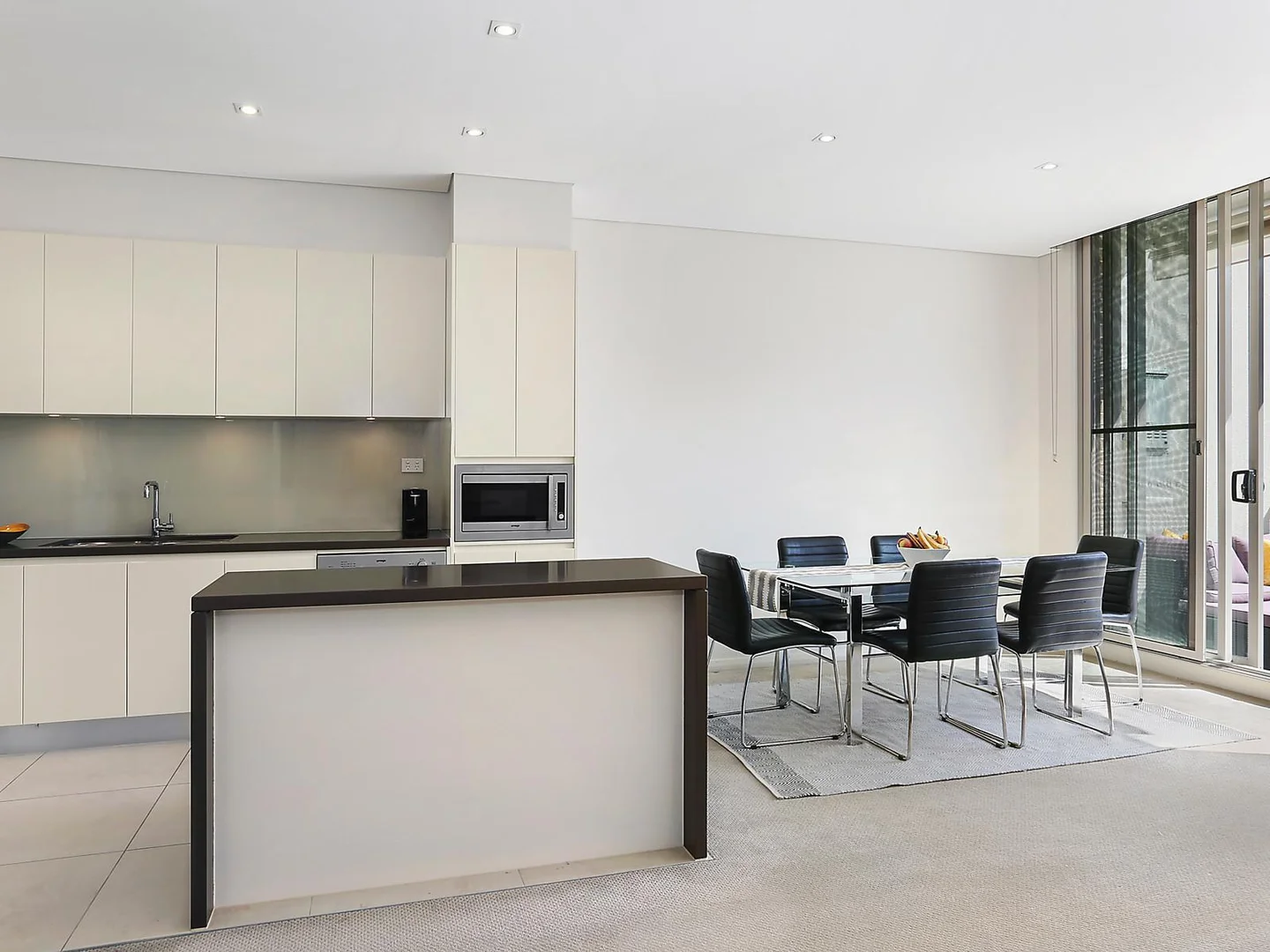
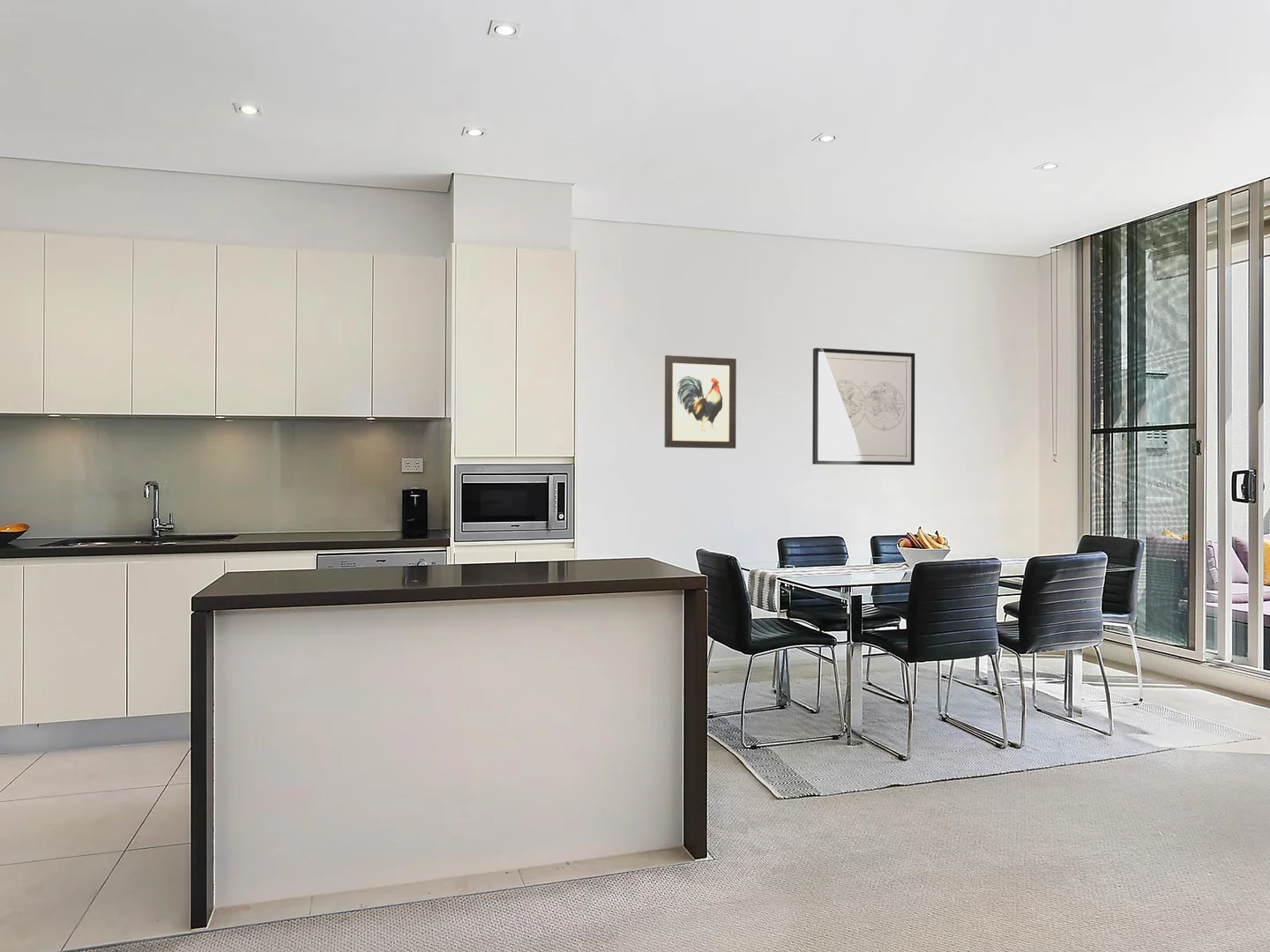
+ wall art (700, 402)
+ wall art (864, 407)
